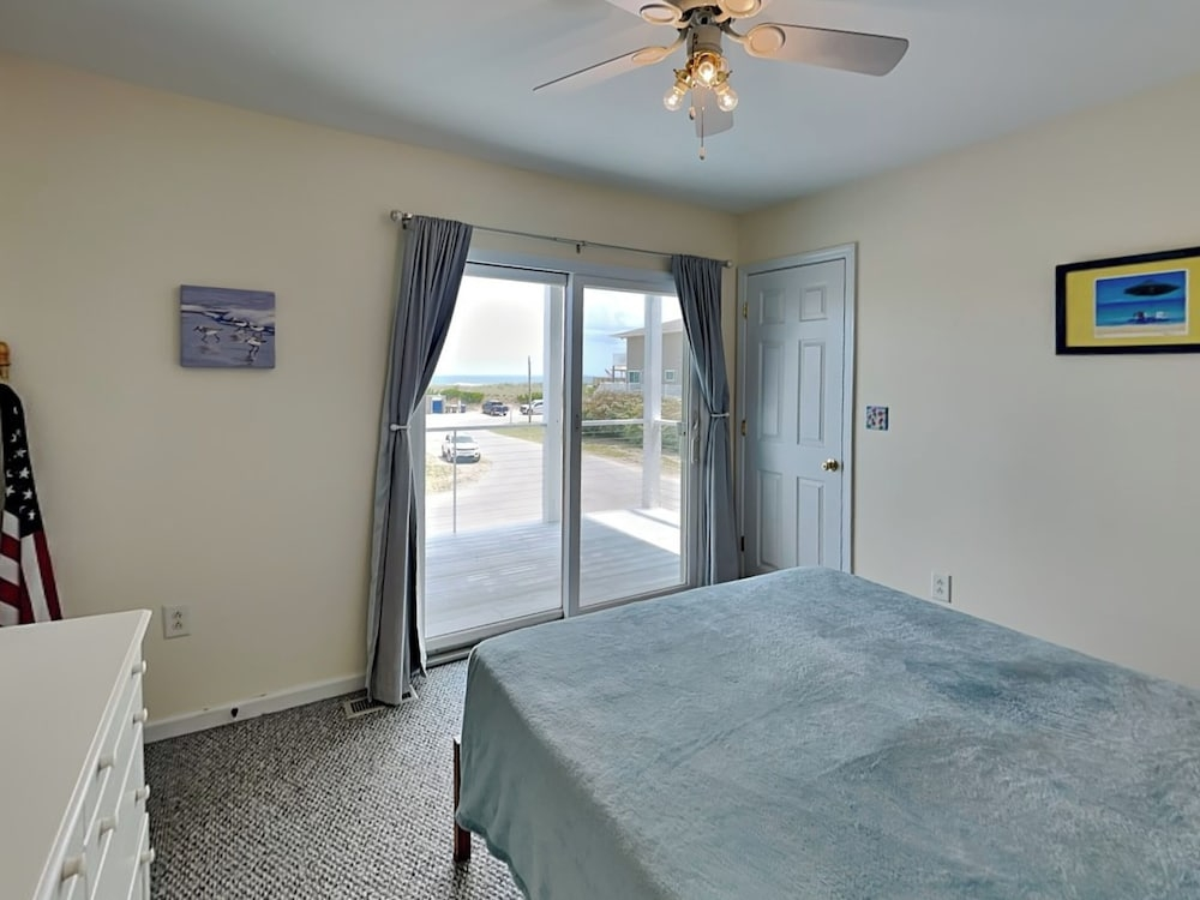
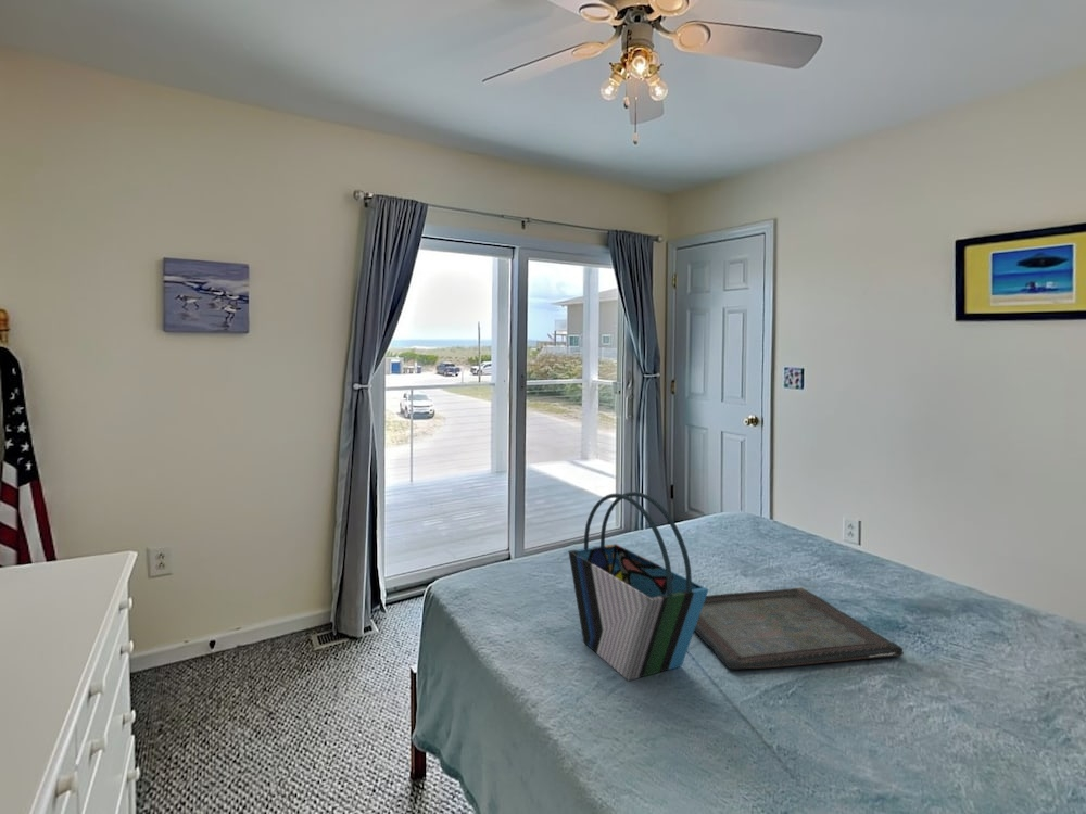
+ serving tray (772, 622)
+ tote bag (631, 574)
